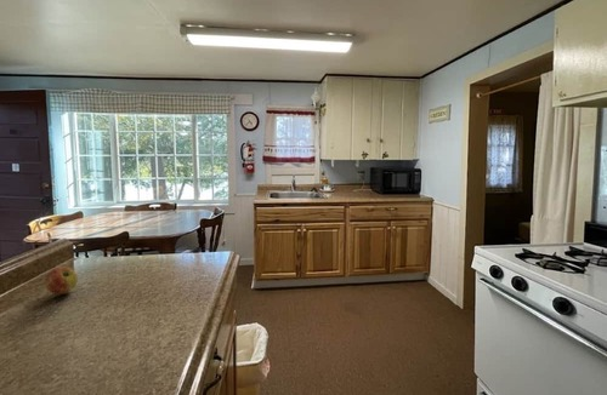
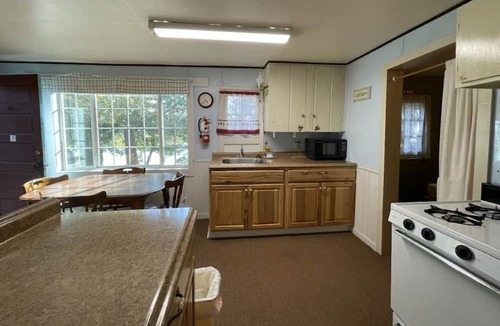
- apple (61, 280)
